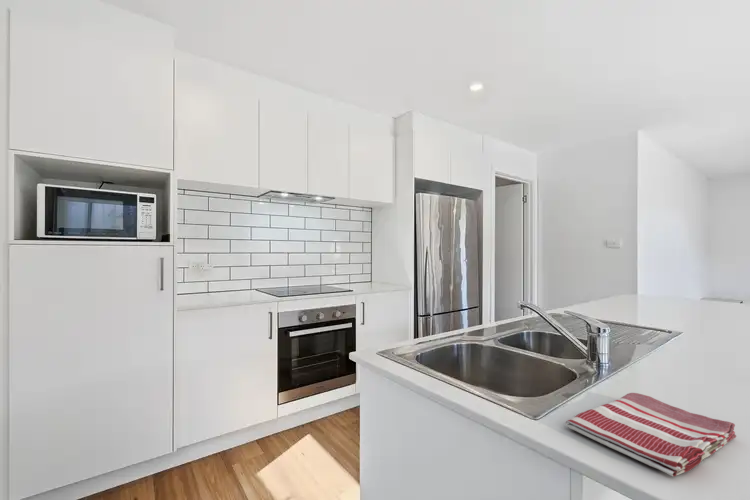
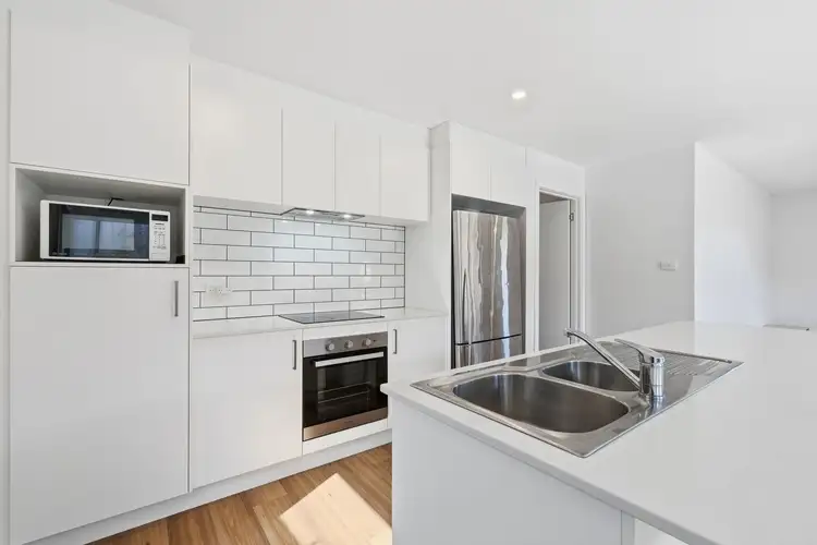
- dish towel (648, 425)
